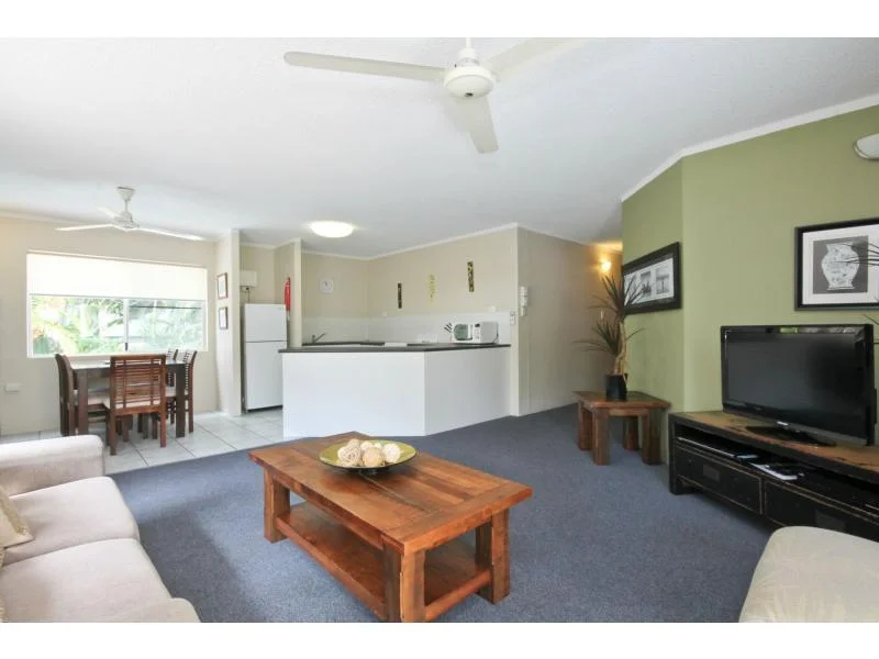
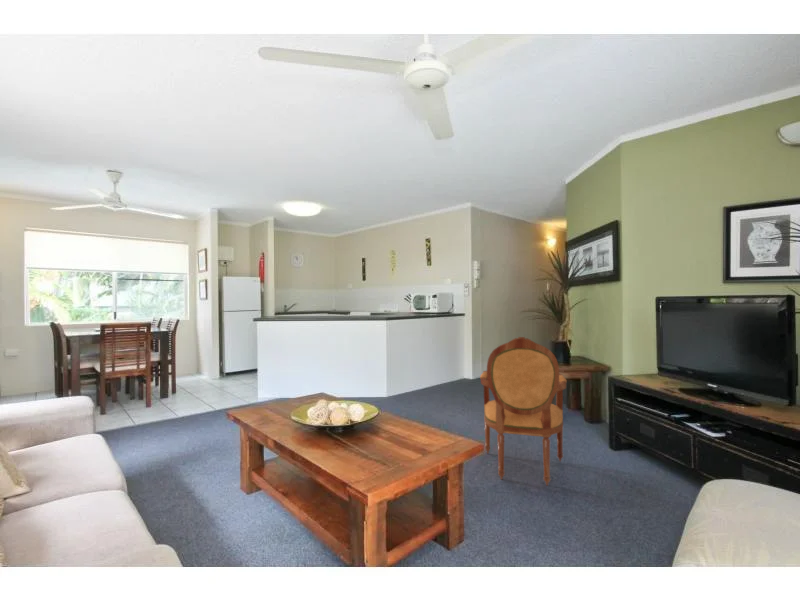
+ armchair (522, 402)
